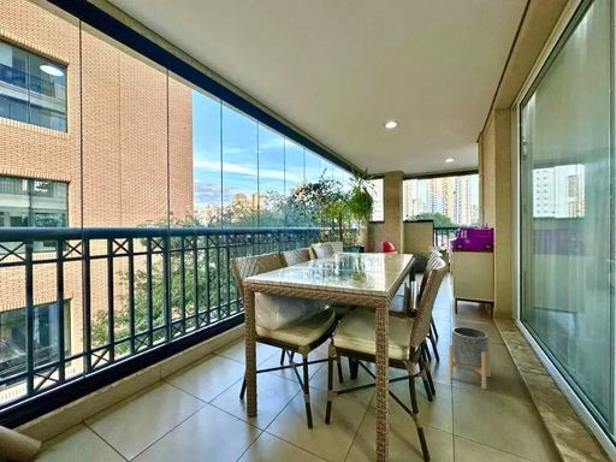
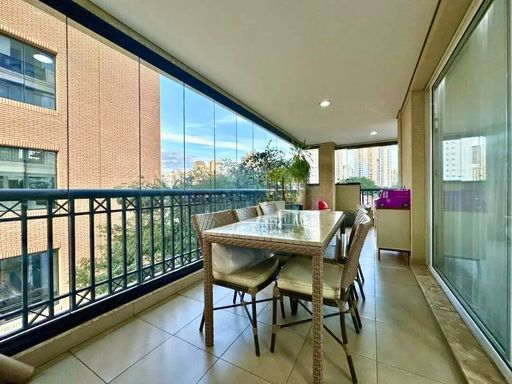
- planter (469, 354)
